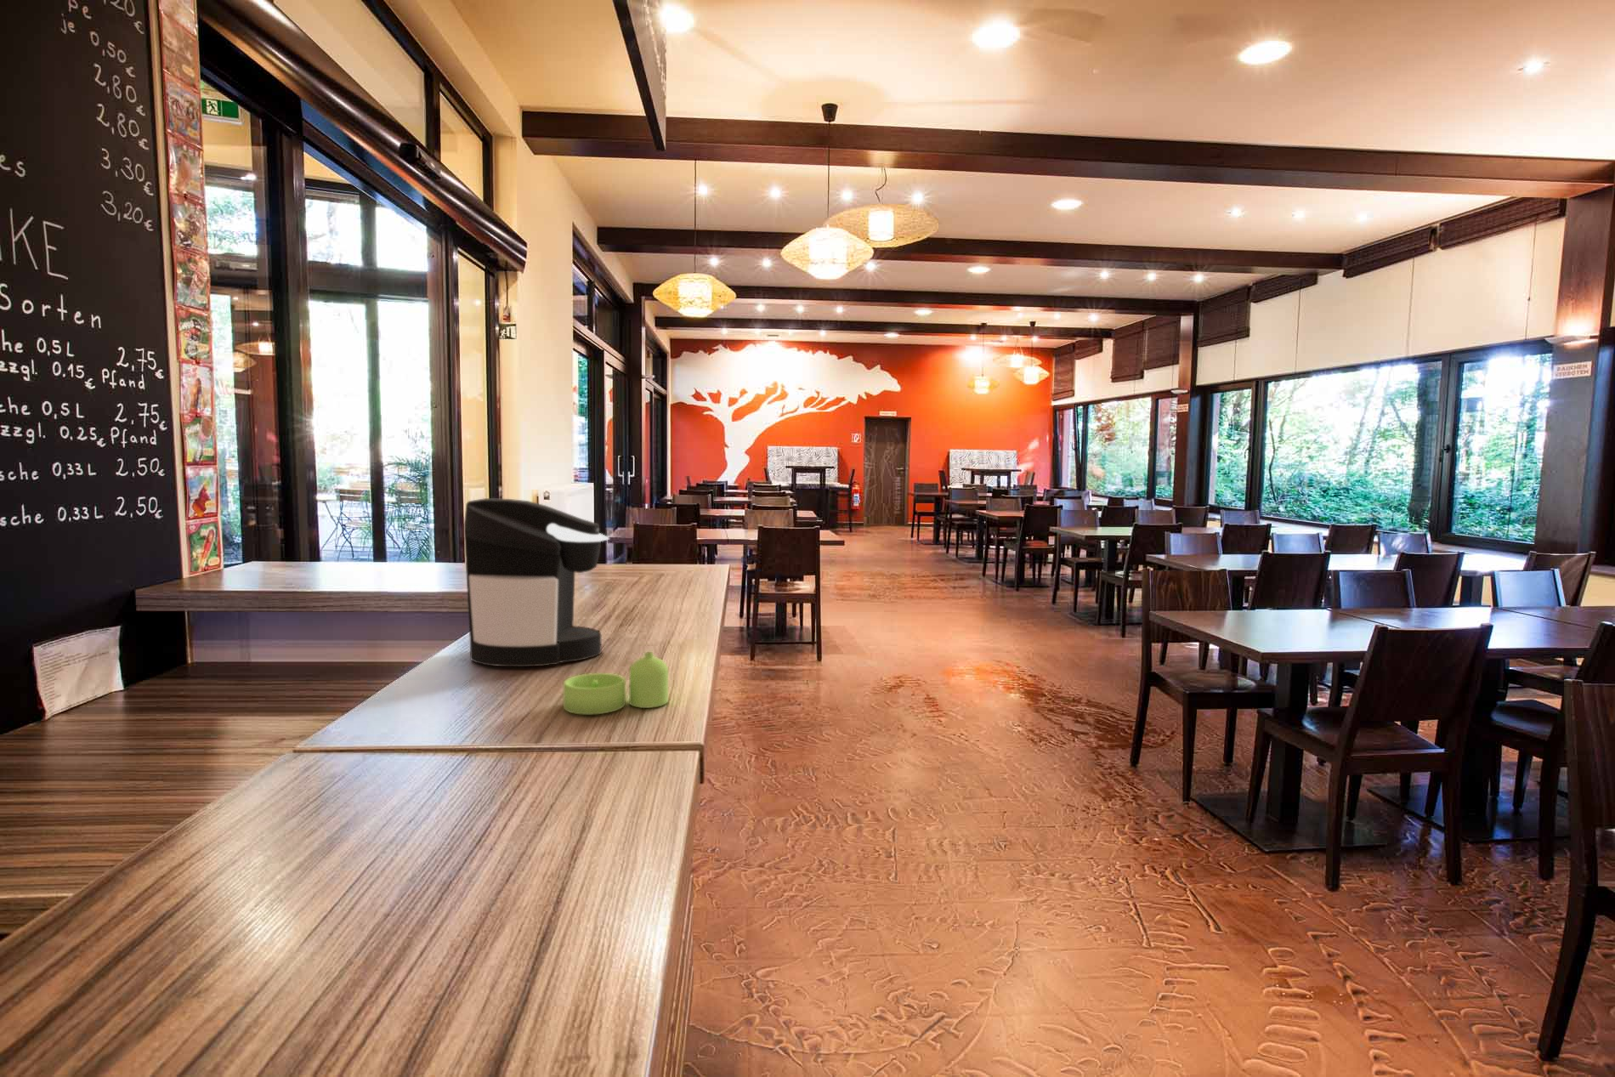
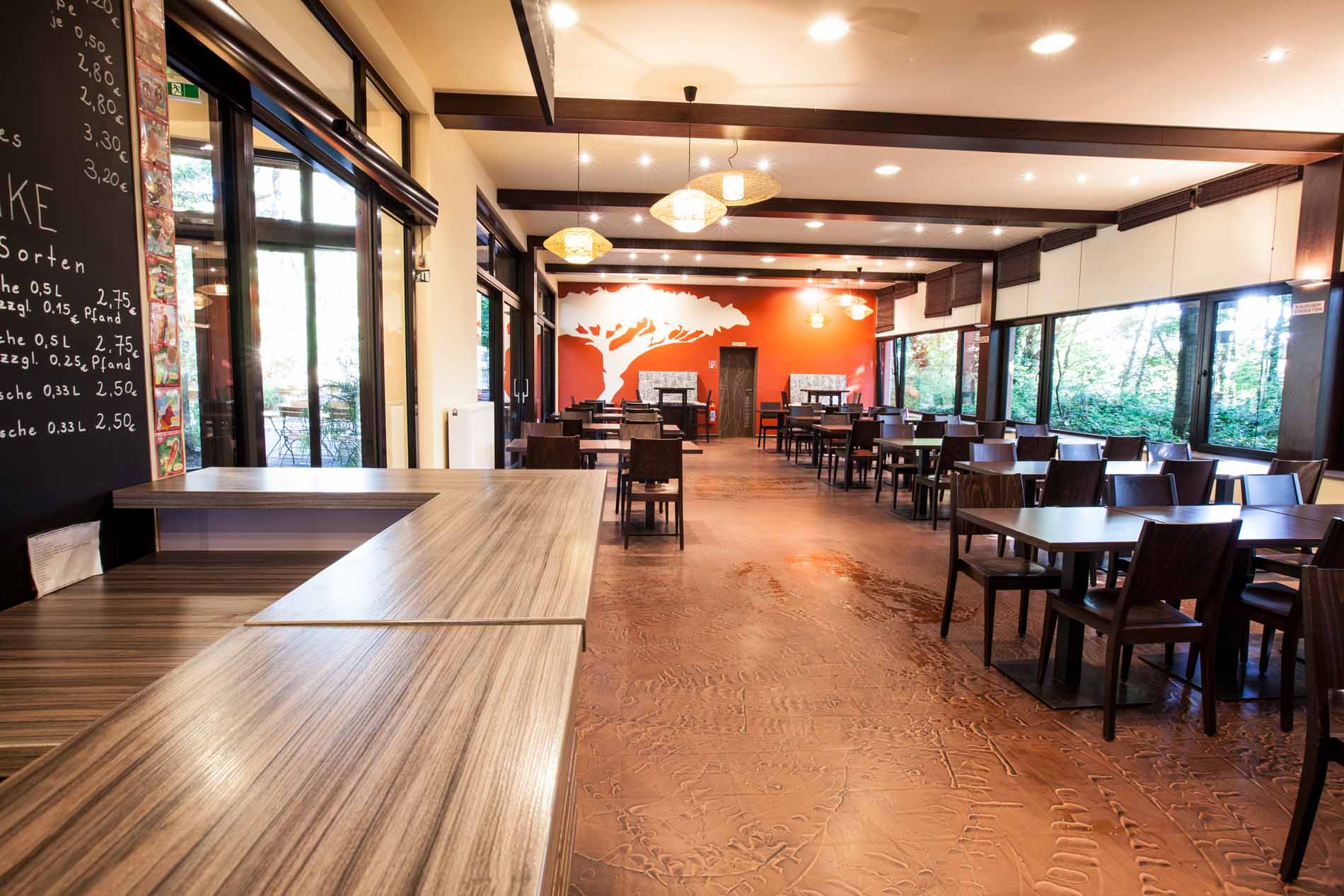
- coffee maker (538, 576)
- sugar dispenser (616, 678)
